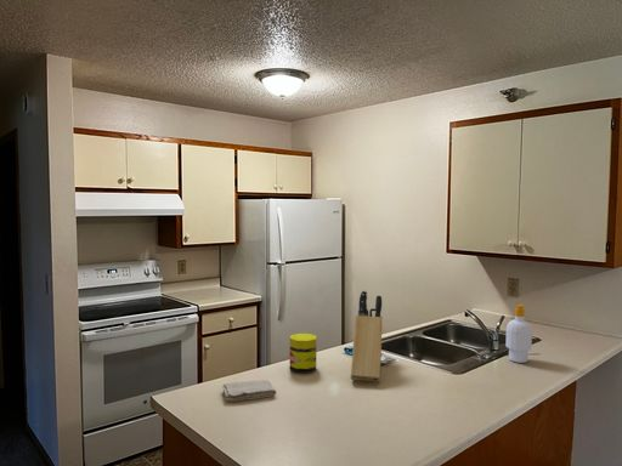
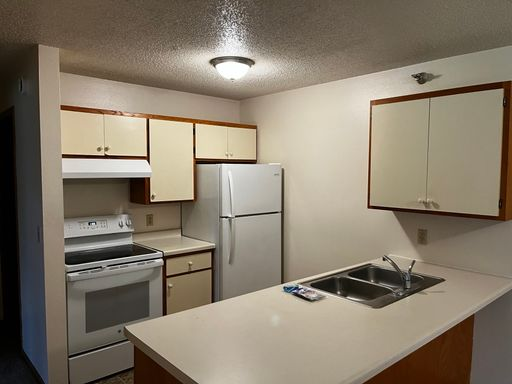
- jar (302, 352)
- knife block (367, 331)
- washcloth (248, 388)
- soap bottle (519, 333)
